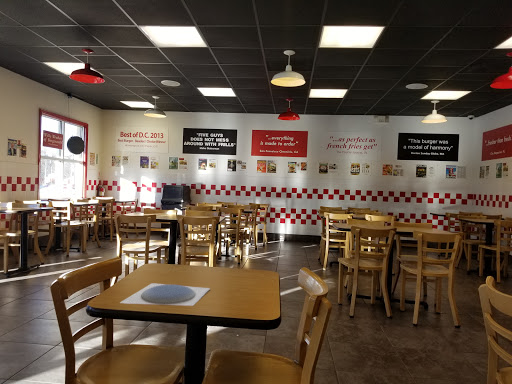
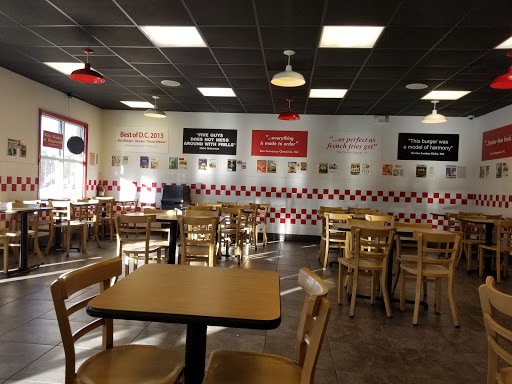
- plate (168, 291)
